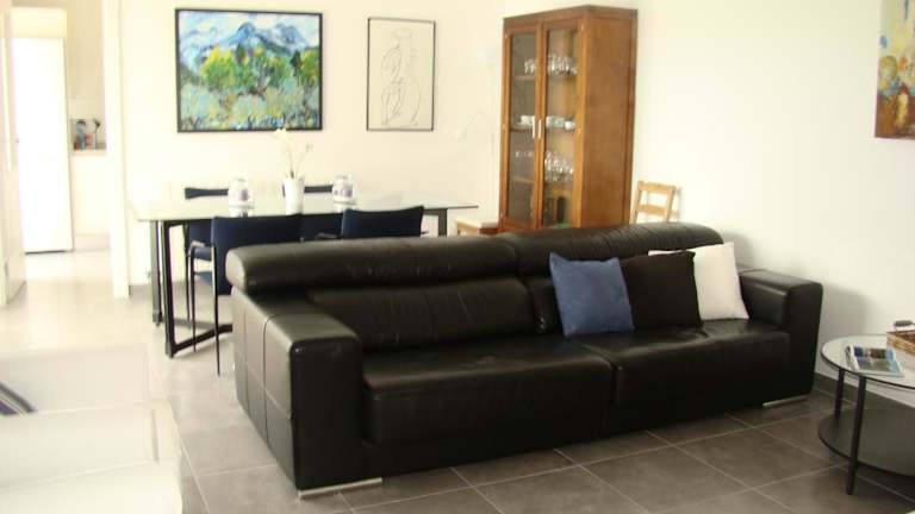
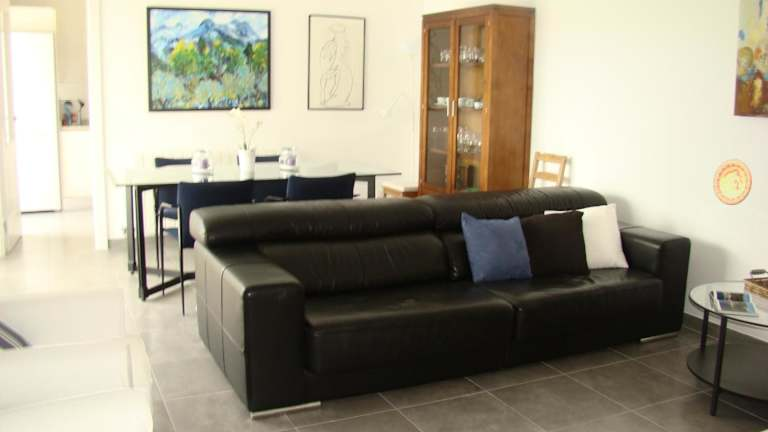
+ decorative plate (732, 182)
